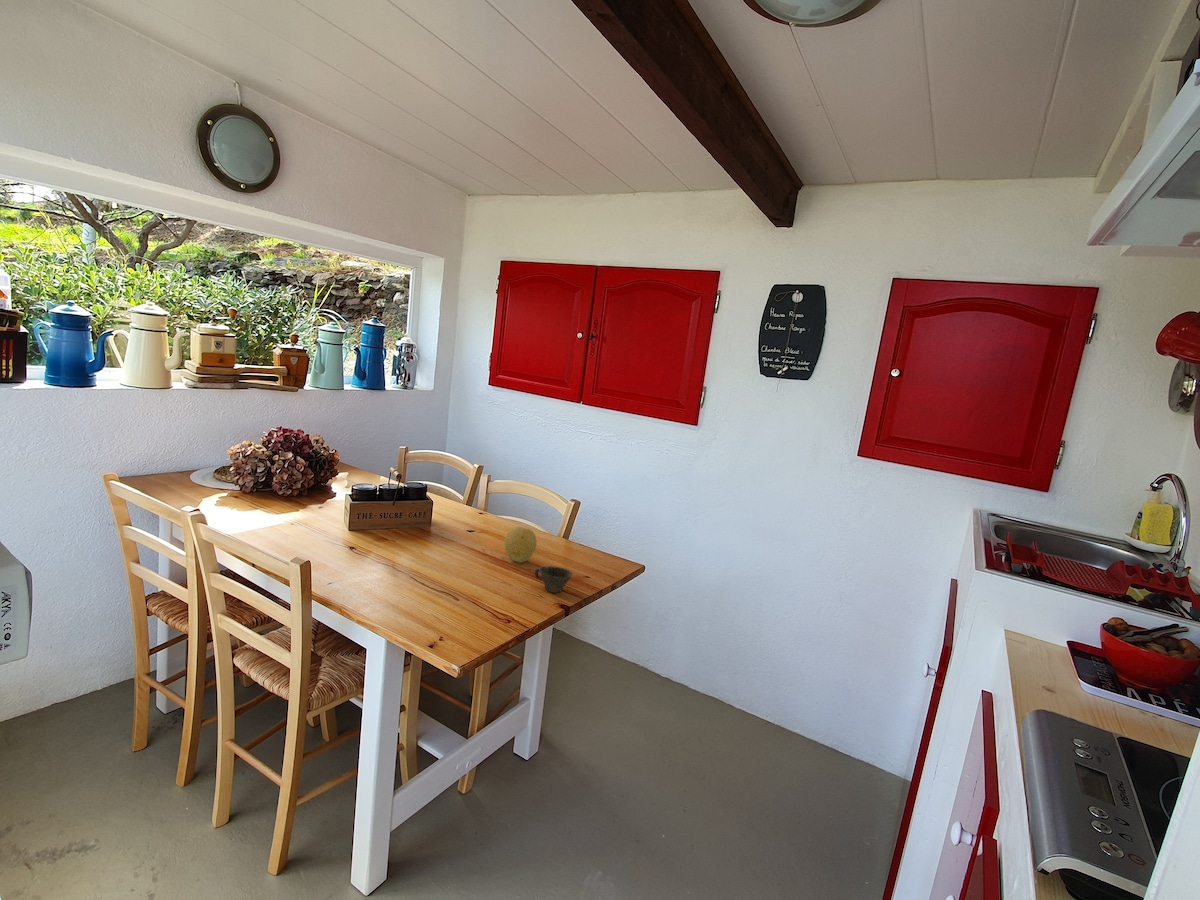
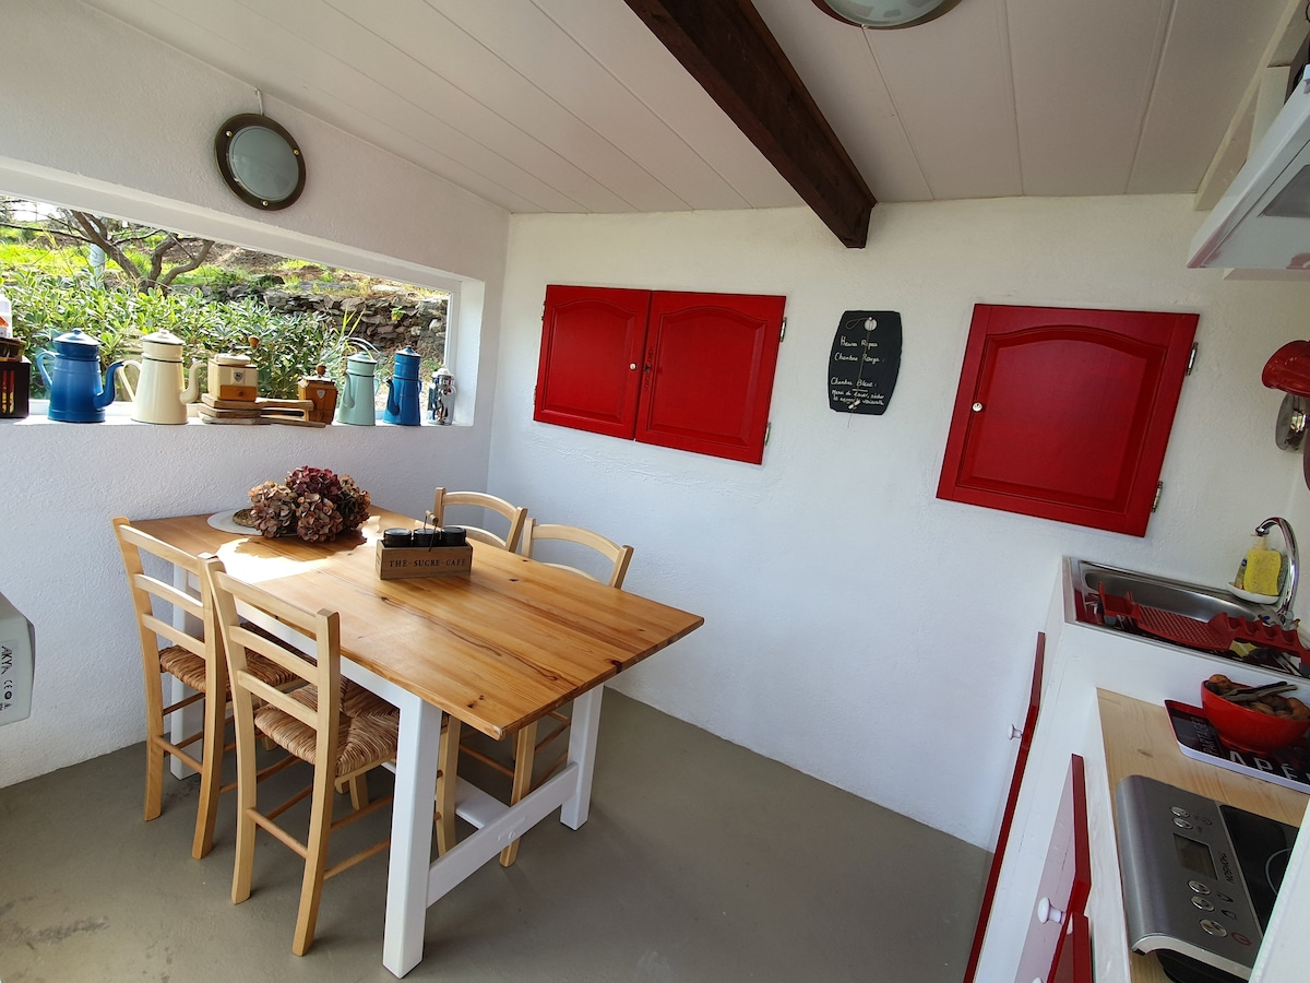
- cup (552, 579)
- fruit (520, 543)
